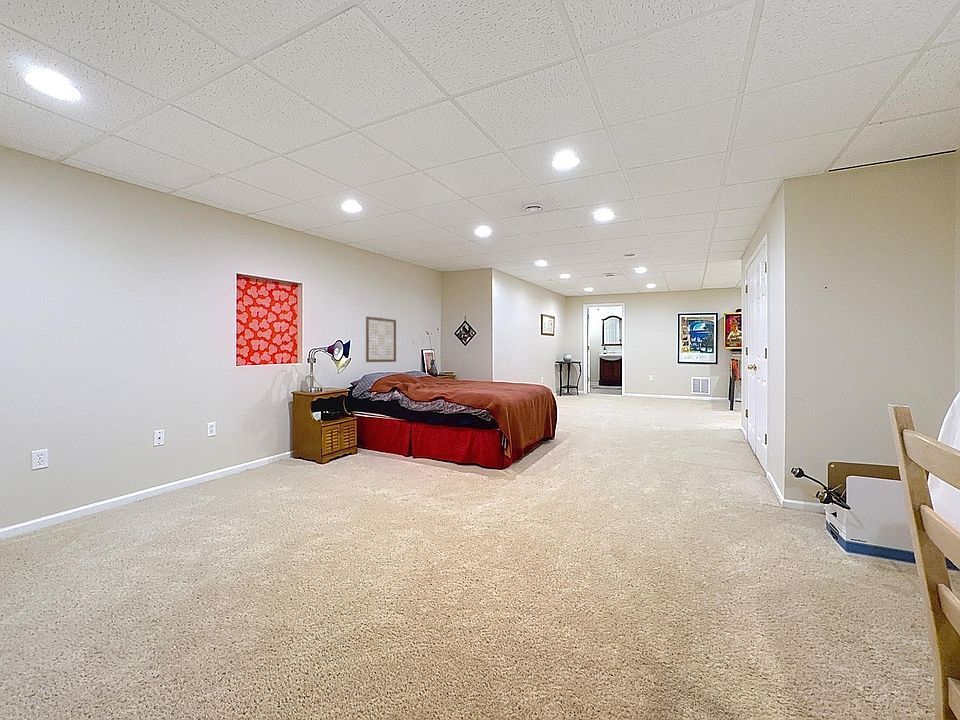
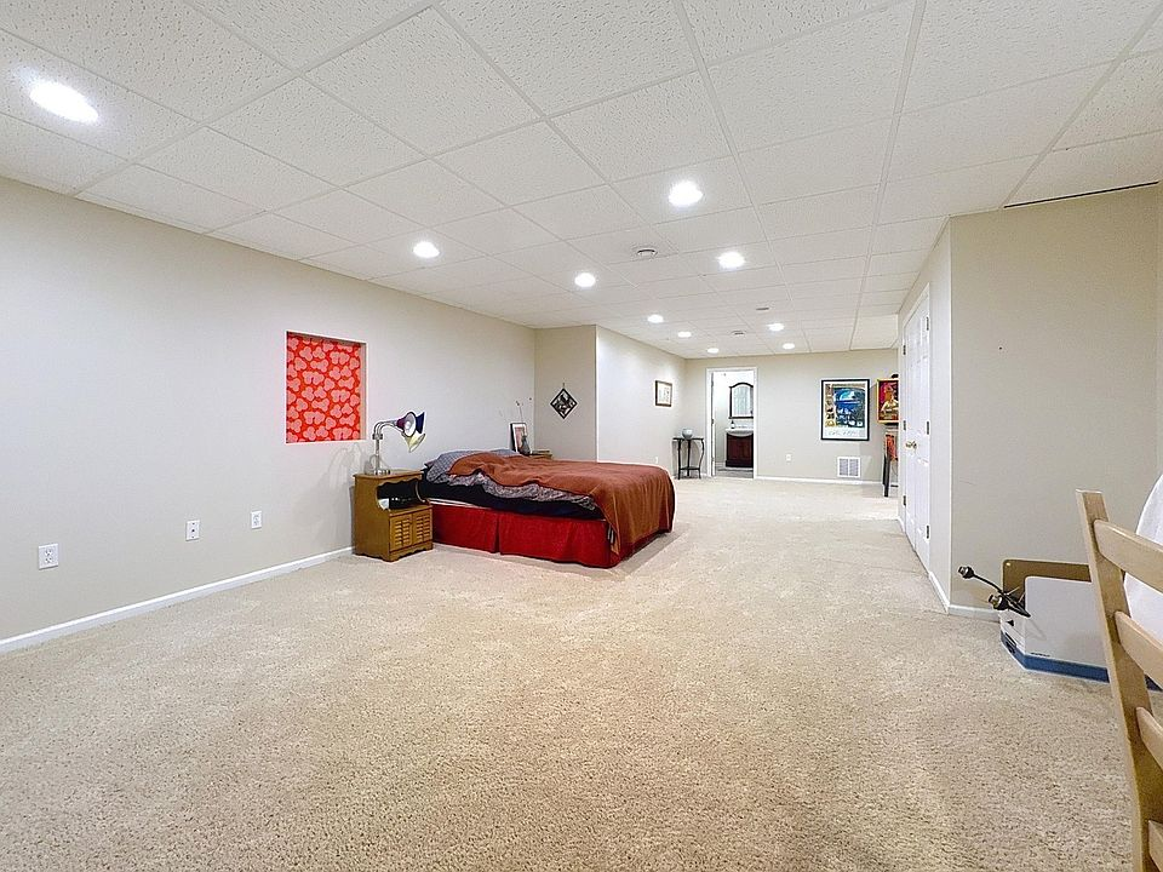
- wall art (381, 338)
